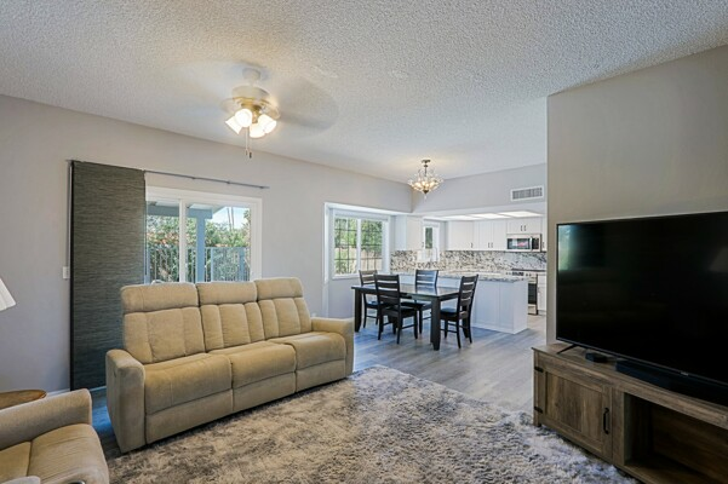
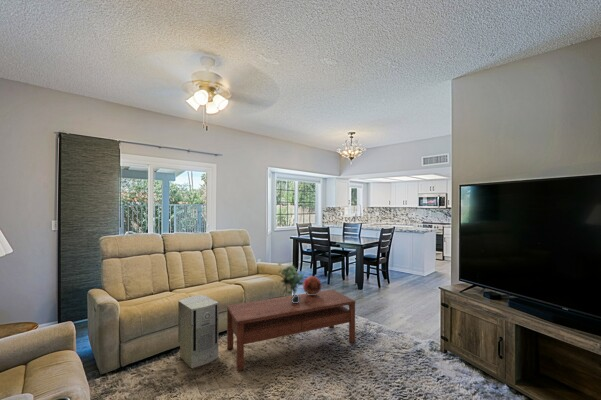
+ coffee table (292, 323)
+ decorative orb (312, 285)
+ potted plant (290, 283)
+ air purifier (198, 328)
